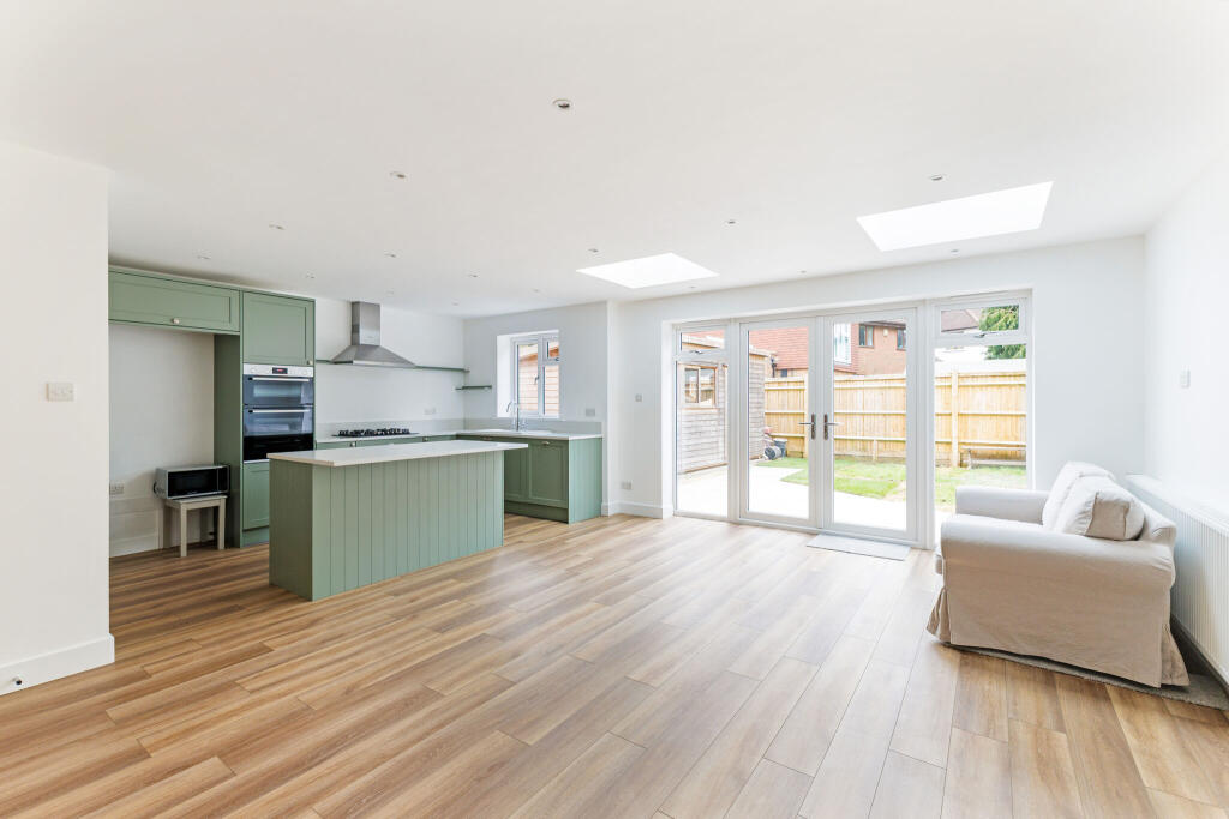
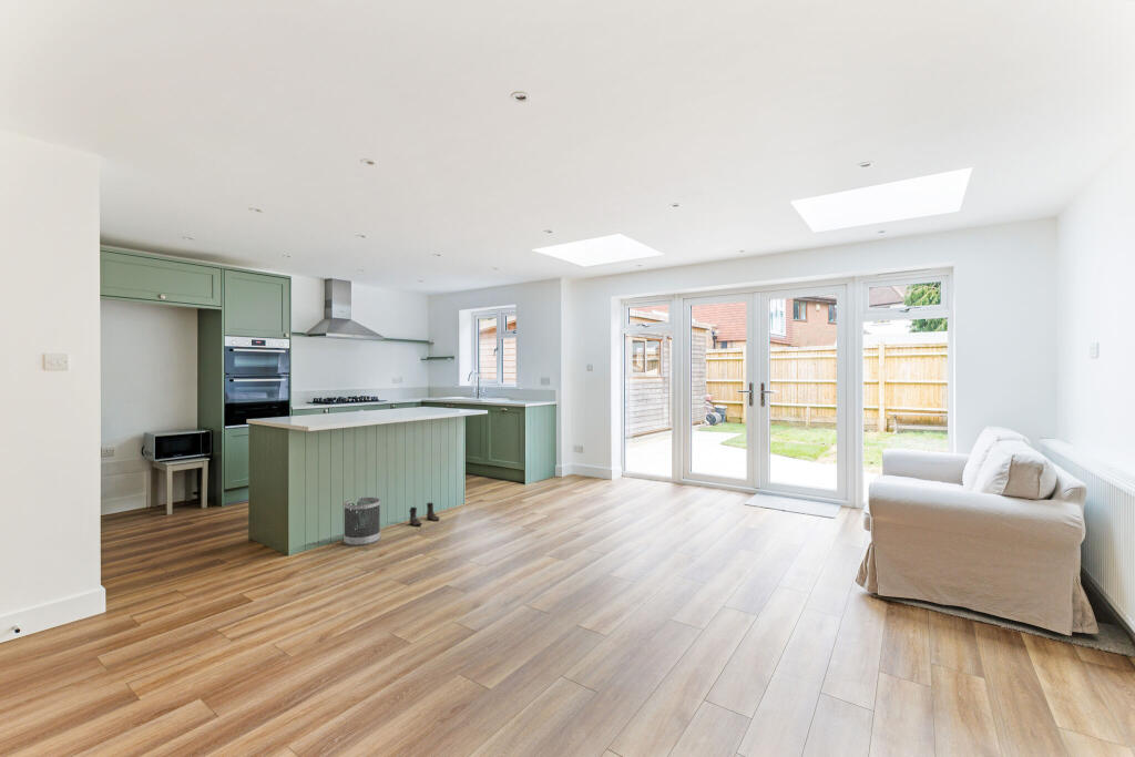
+ wastebasket (361, 520)
+ boots (427, 513)
